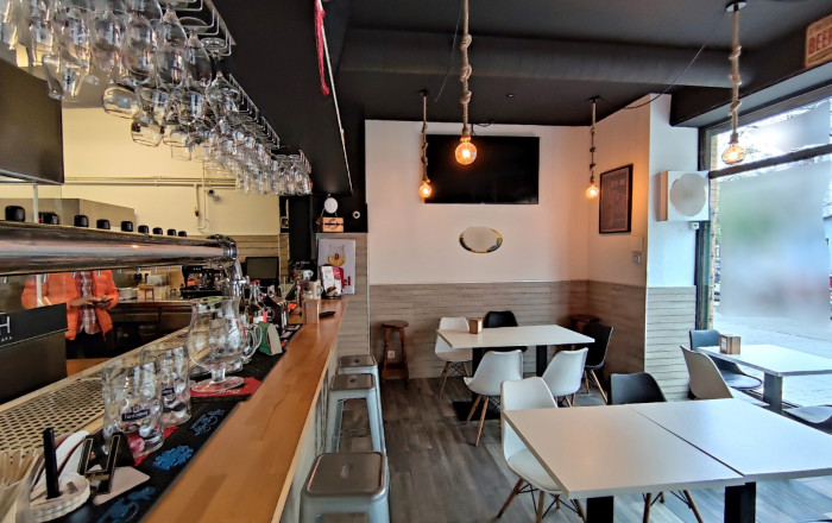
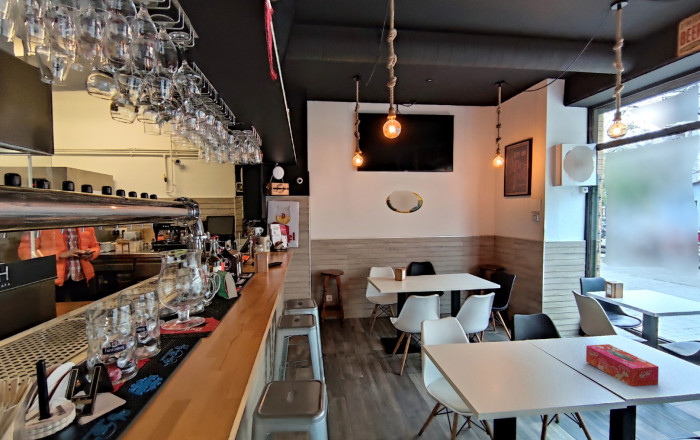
+ tissue box (619, 364)
